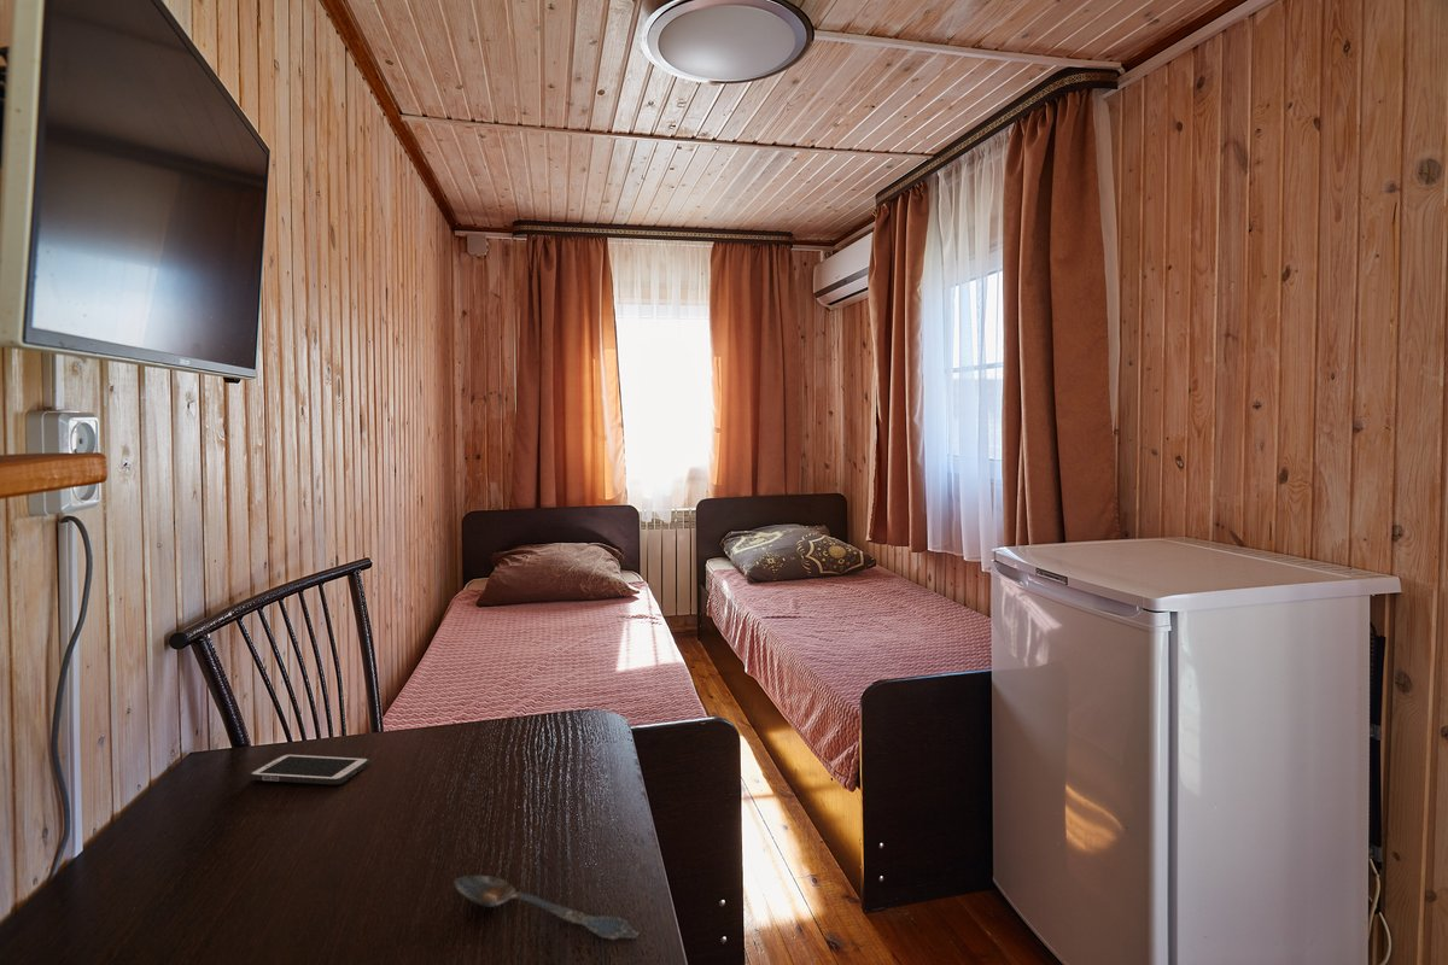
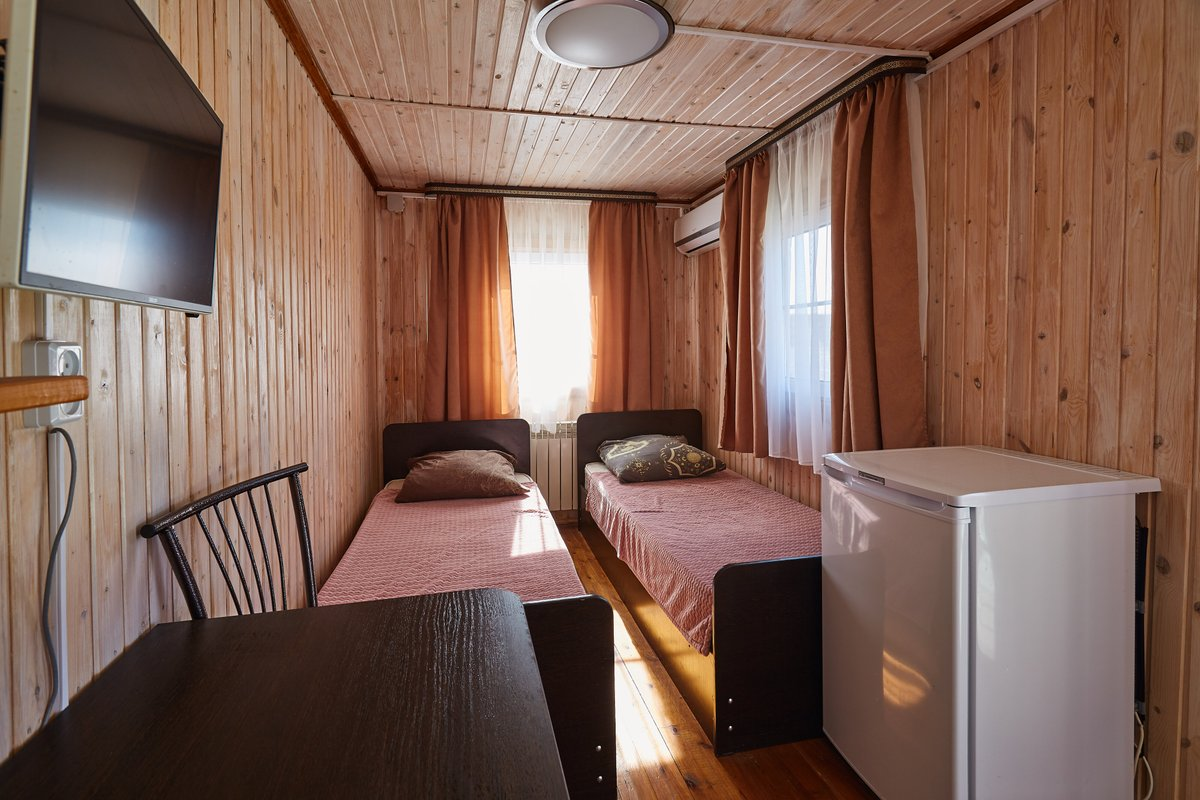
- cell phone (310, 768)
- spoon (542, 906)
